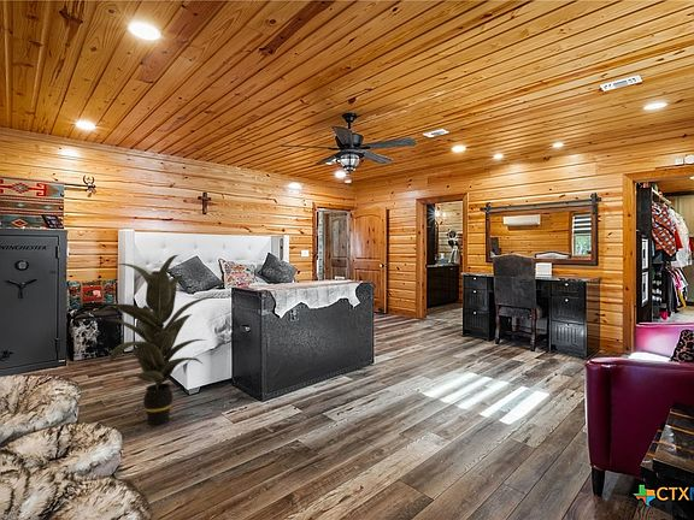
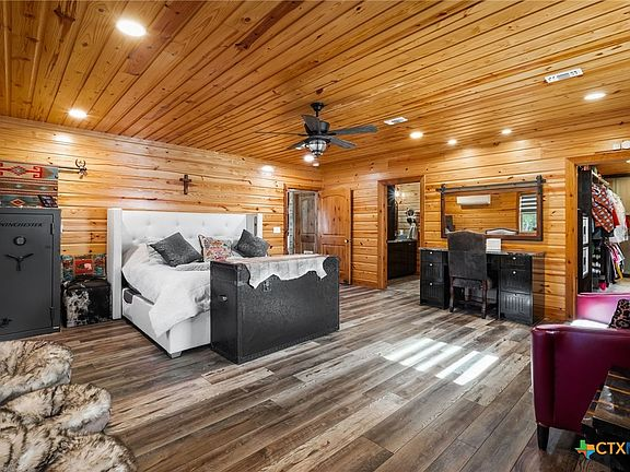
- indoor plant (160, 338)
